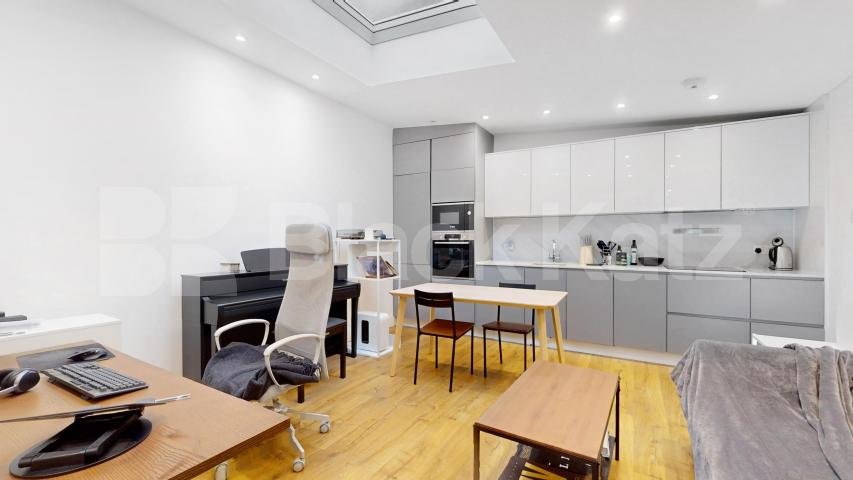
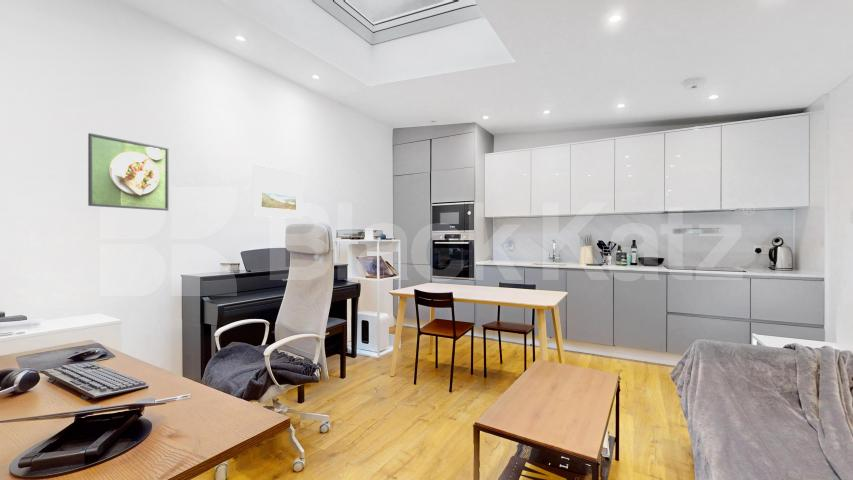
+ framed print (131, 174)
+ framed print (279, 193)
